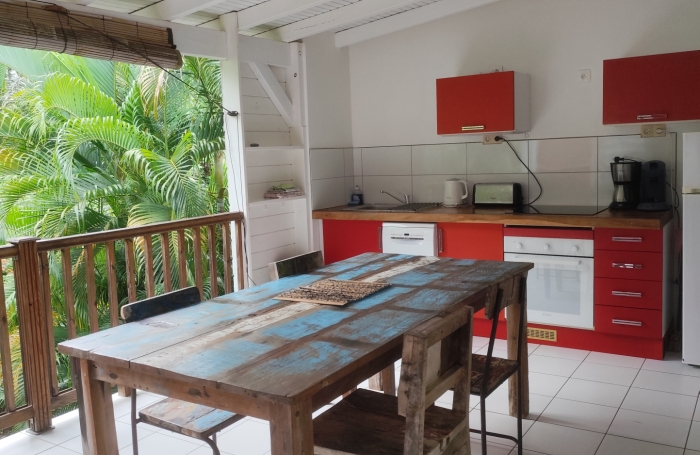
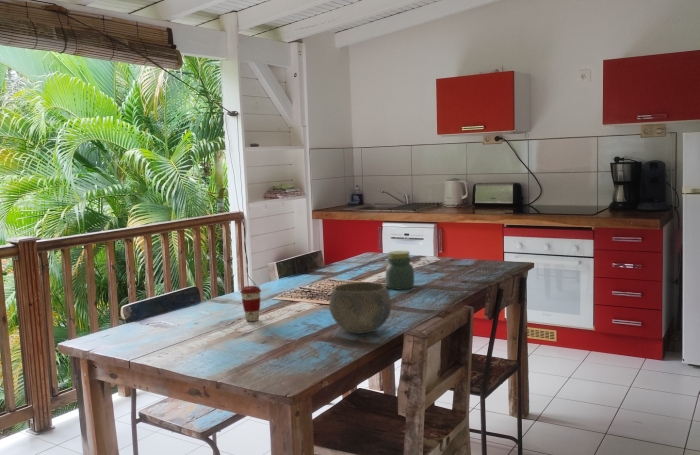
+ coffee cup (251, 303)
+ bowl (360, 308)
+ jar (399, 269)
